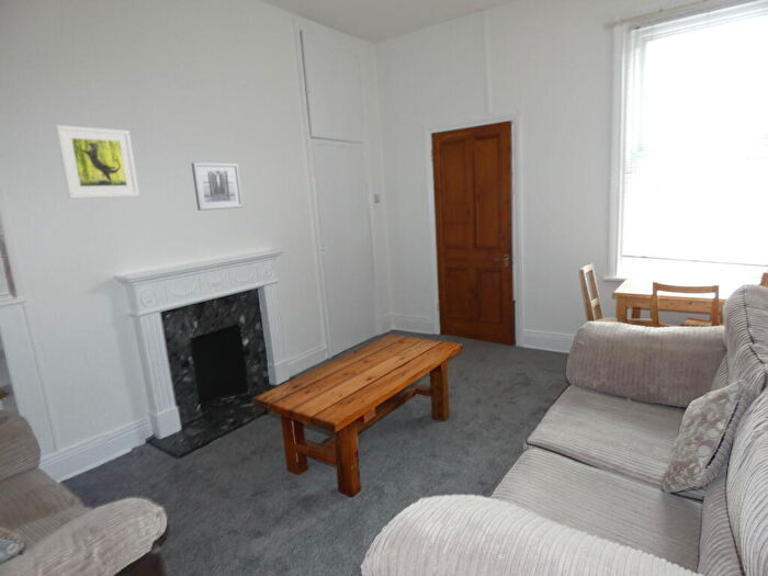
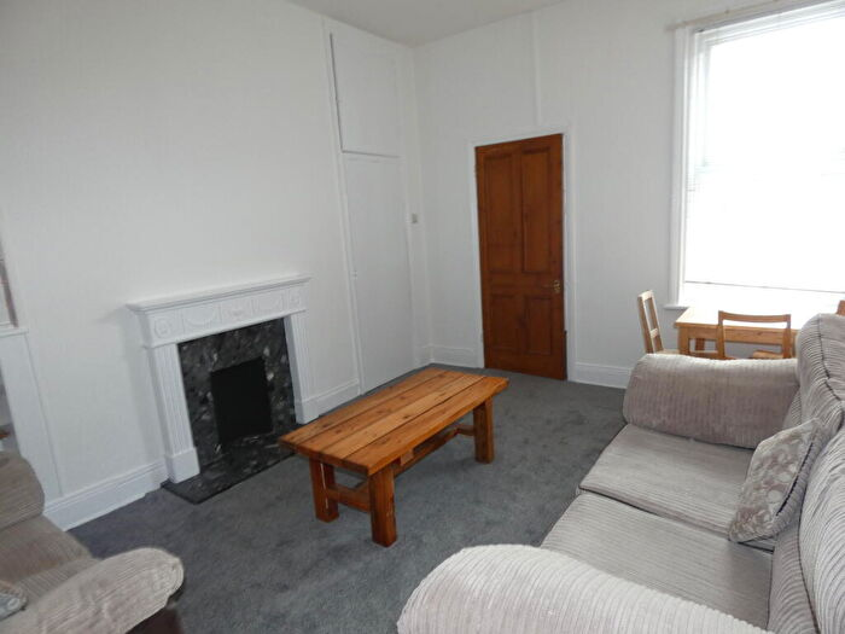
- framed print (100, 162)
- wall art (218, 185)
